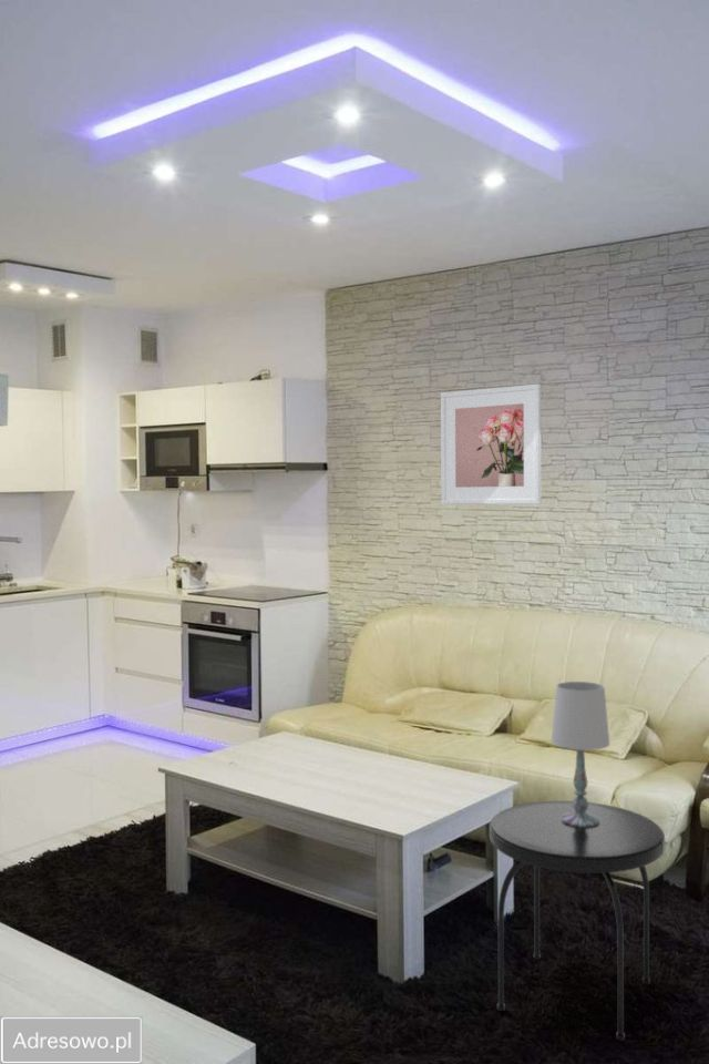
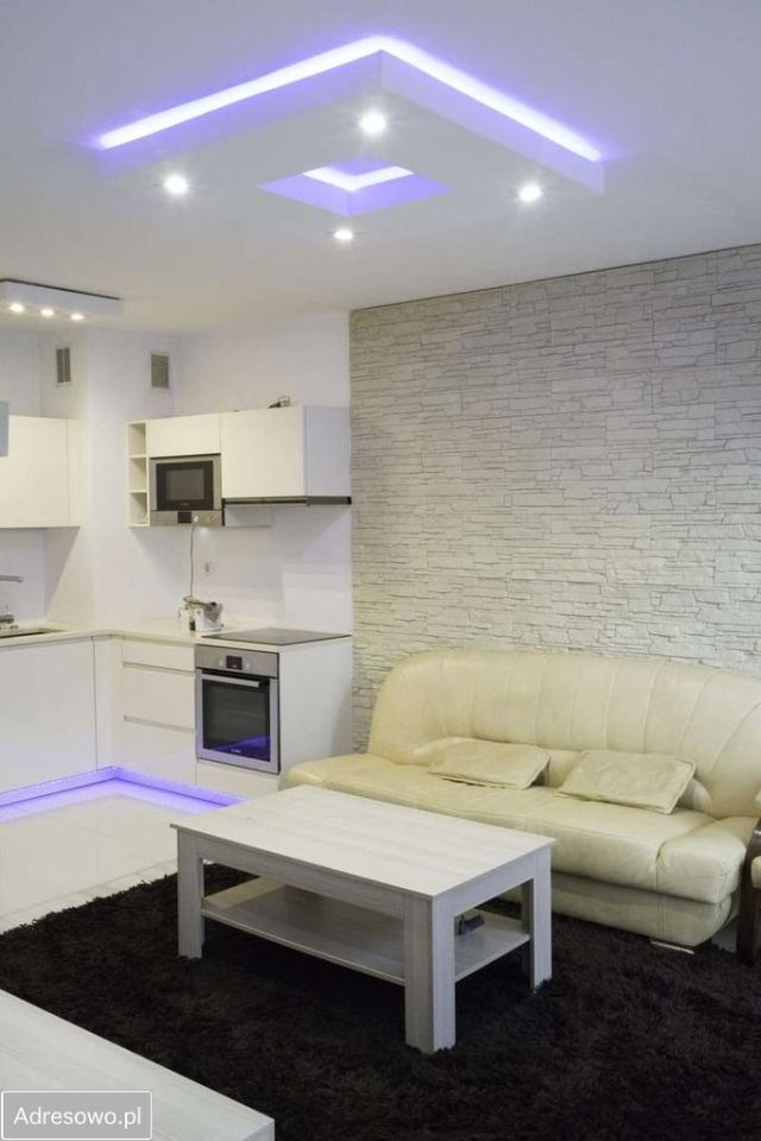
- table lamp (579, 753)
- side table (538, 911)
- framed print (489, 446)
